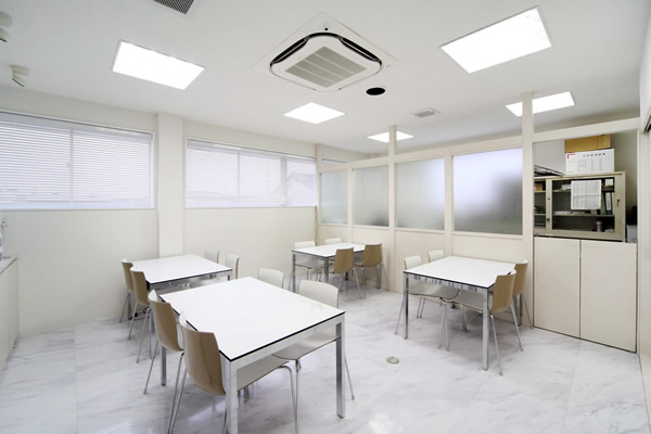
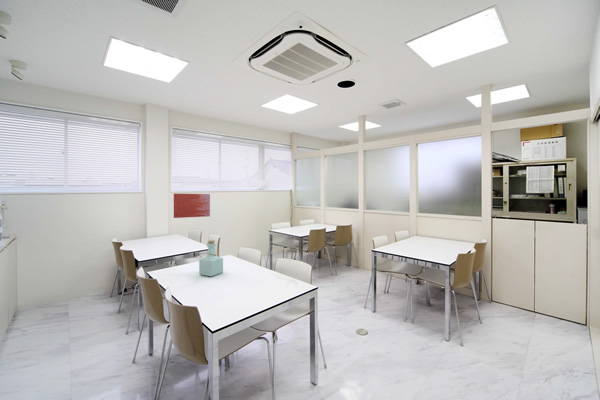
+ wall art (192, 205)
+ bottle (212, 256)
